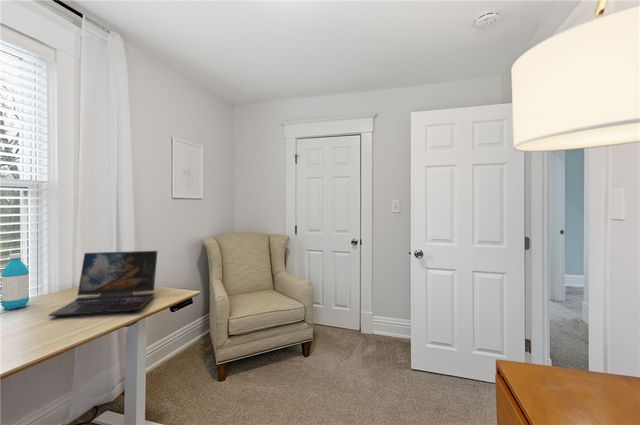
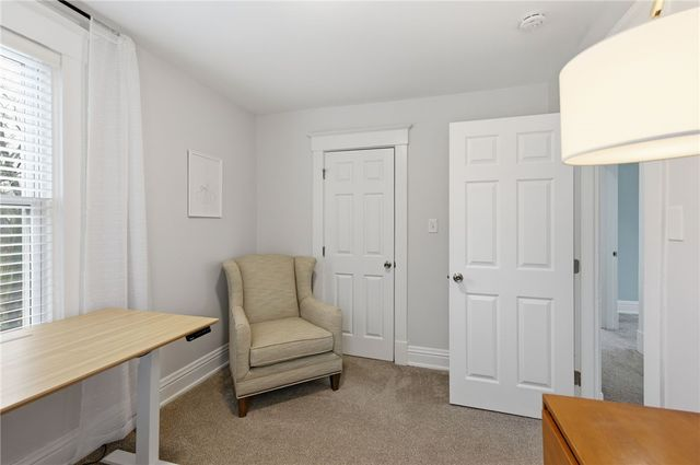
- water bottle (15, 280)
- laptop (110, 280)
